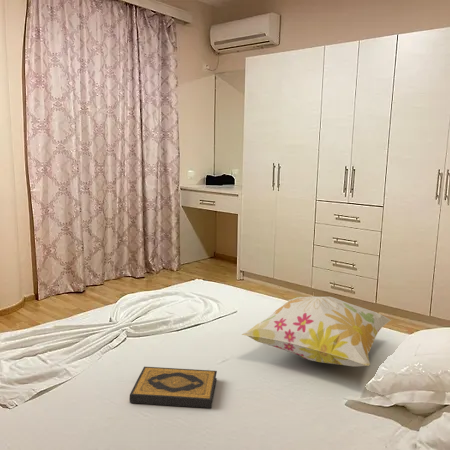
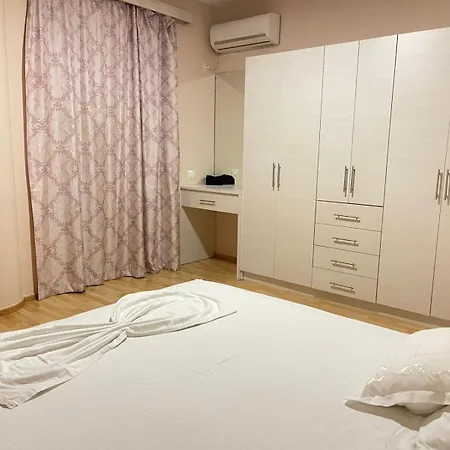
- hardback book (175, 386)
- decorative pillow (321, 326)
